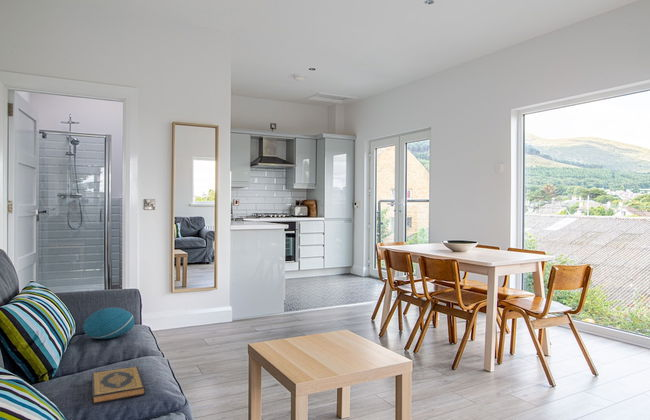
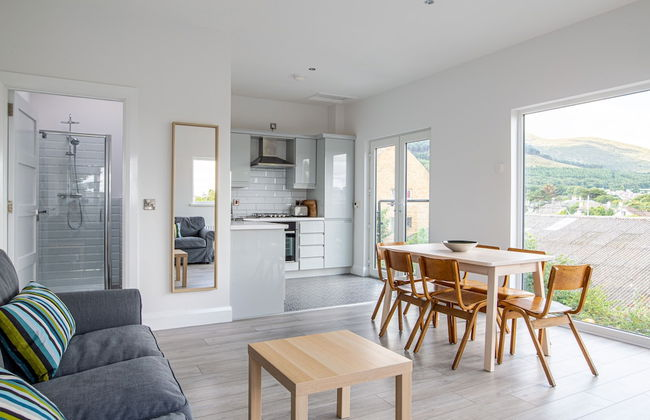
- cushion (109, 322)
- hardback book (117, 383)
